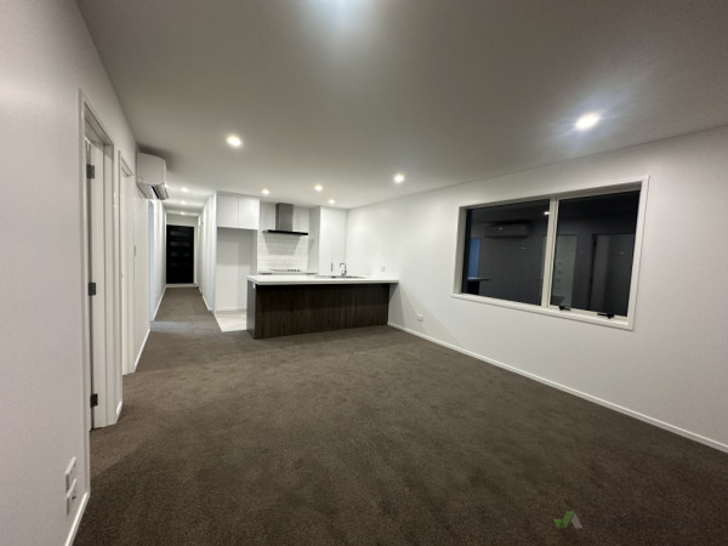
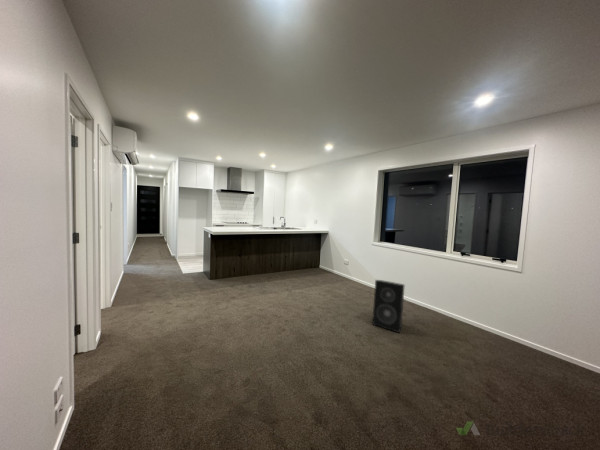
+ speaker (390, 302)
